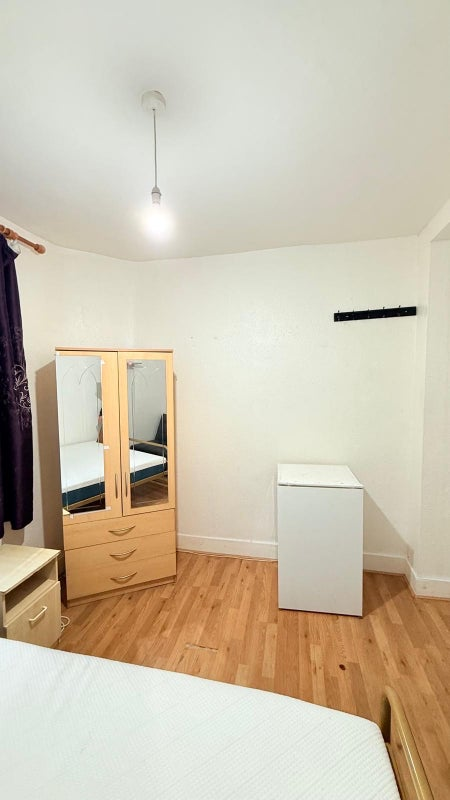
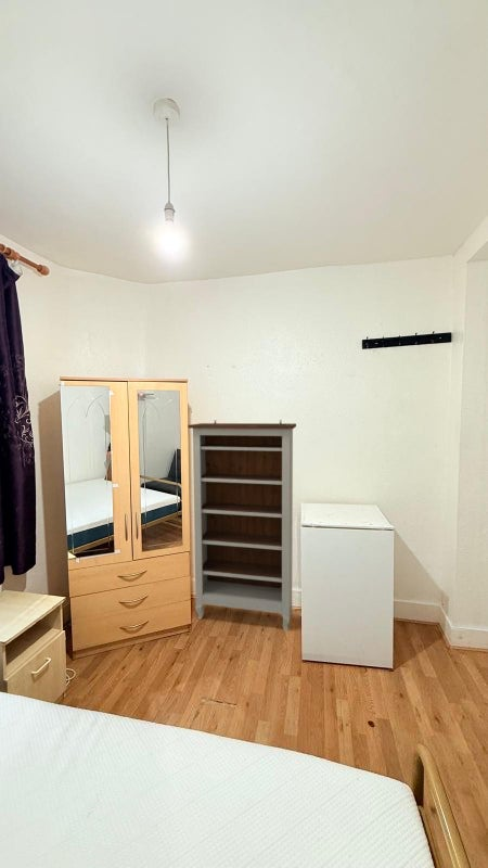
+ bookshelf (243, 520)
